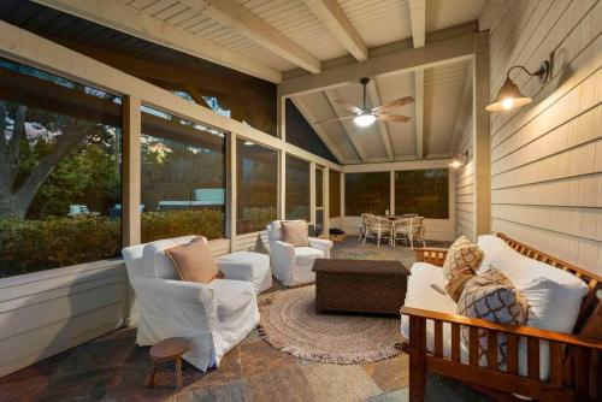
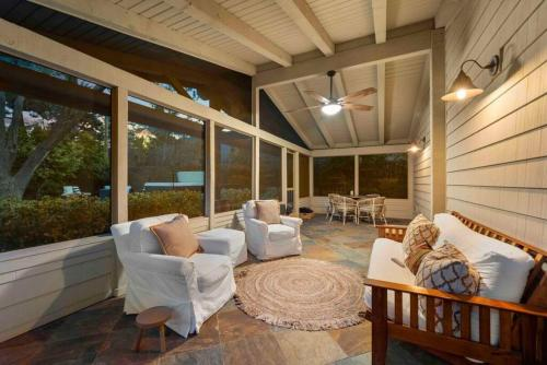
- cabinet (358, 285)
